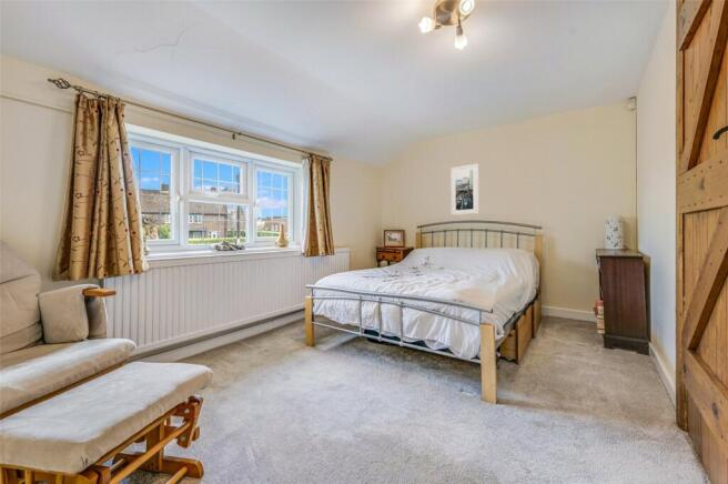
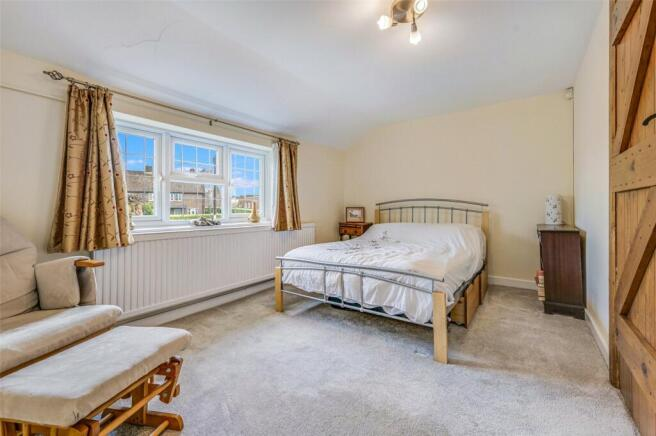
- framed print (464, 190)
